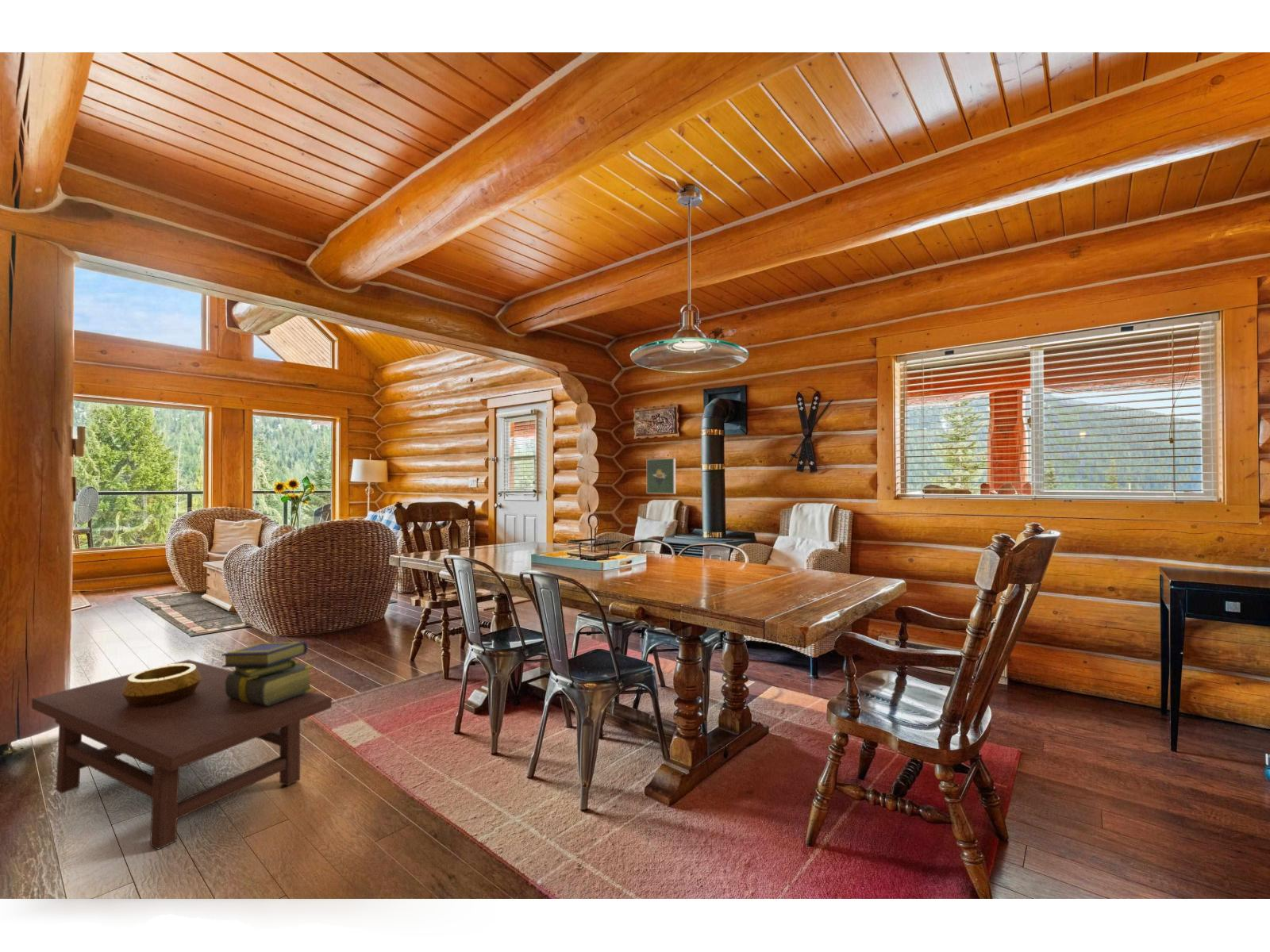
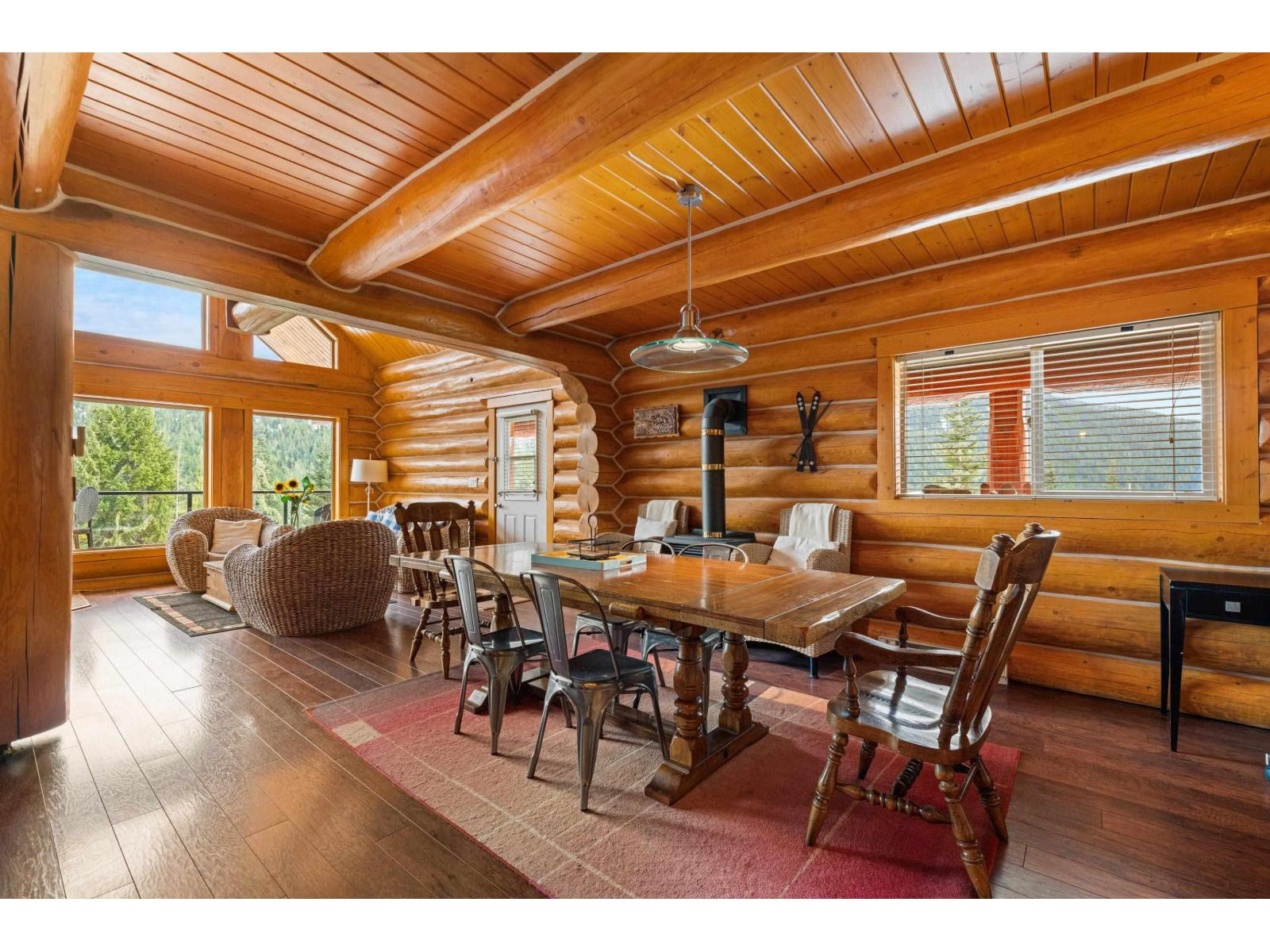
- coffee table (181, 741)
- stack of books (266, 670)
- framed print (660, 476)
- decorative bowl (163, 684)
